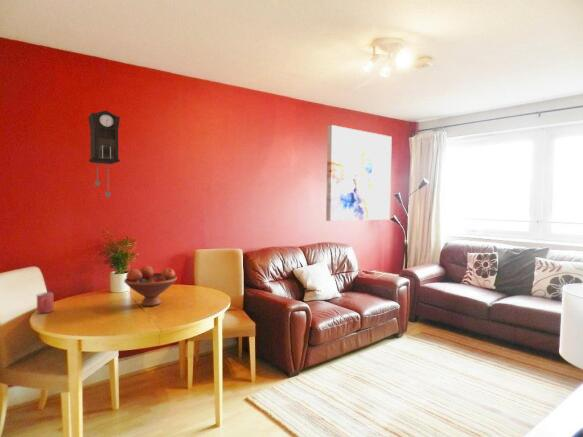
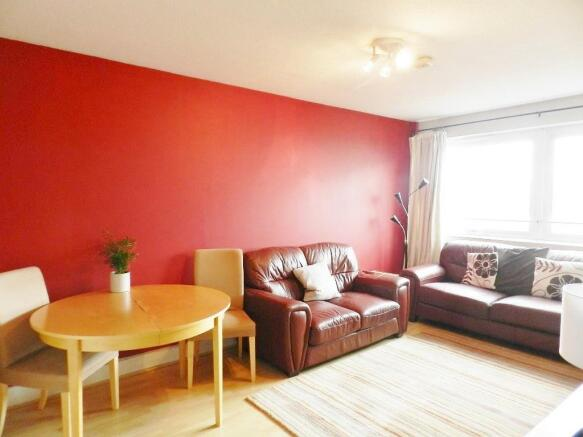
- mug (44, 303)
- wall art (360, 176)
- pendulum clock (104, 154)
- fruit bowl (151, 285)
